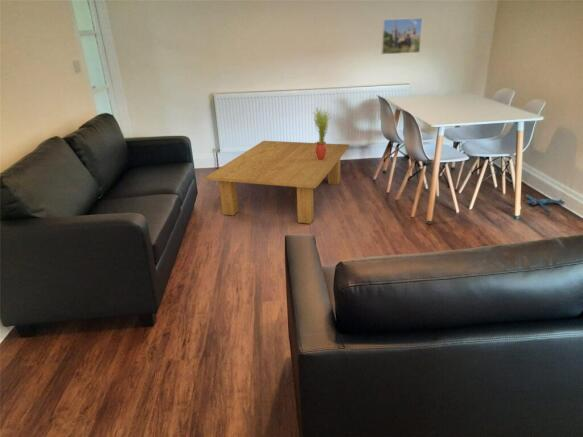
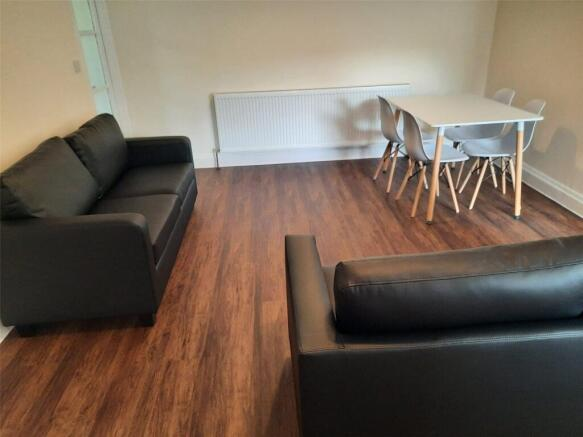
- coffee table (285, 177)
- potted plant (322, 134)
- plush toy (546, 201)
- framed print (401, 36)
